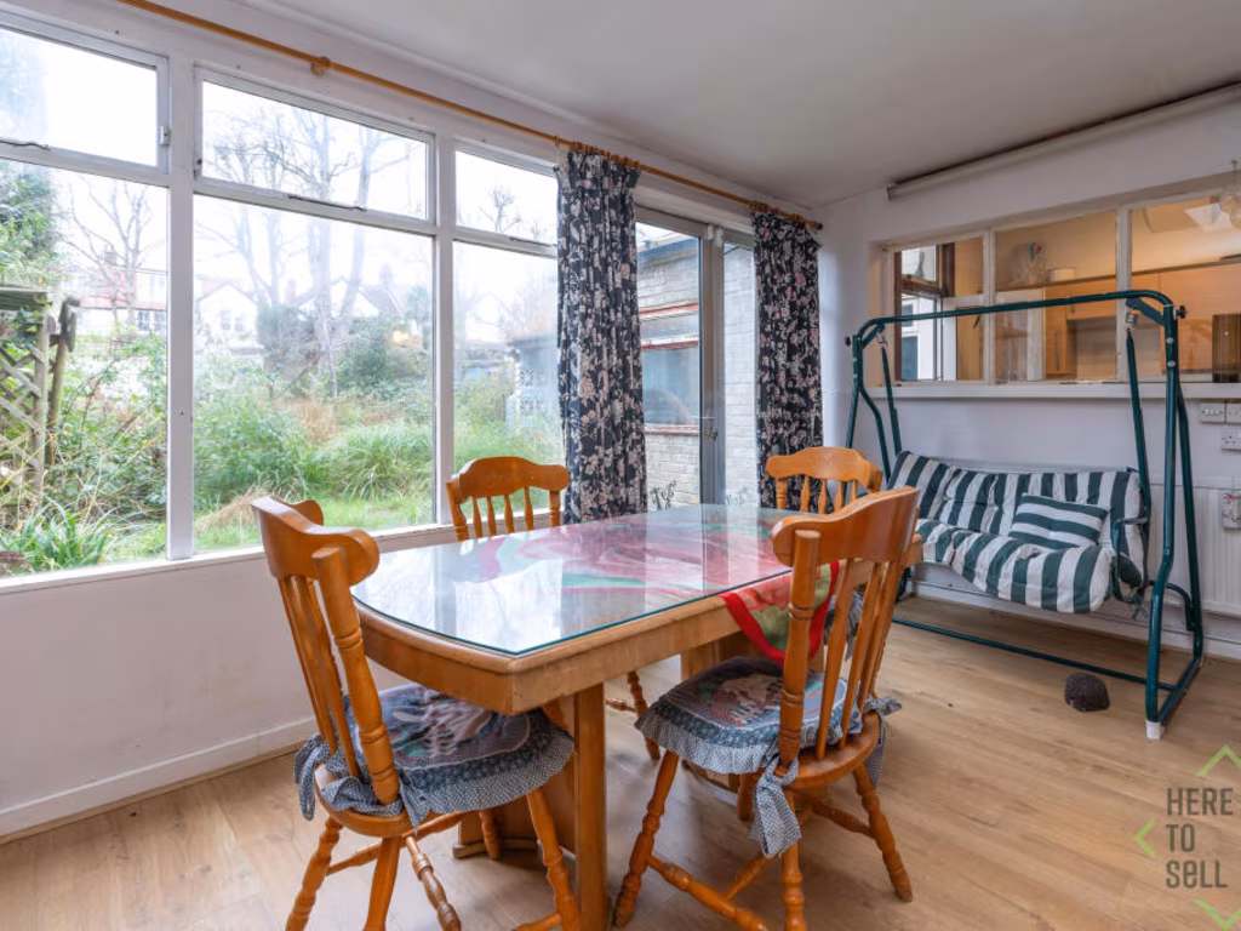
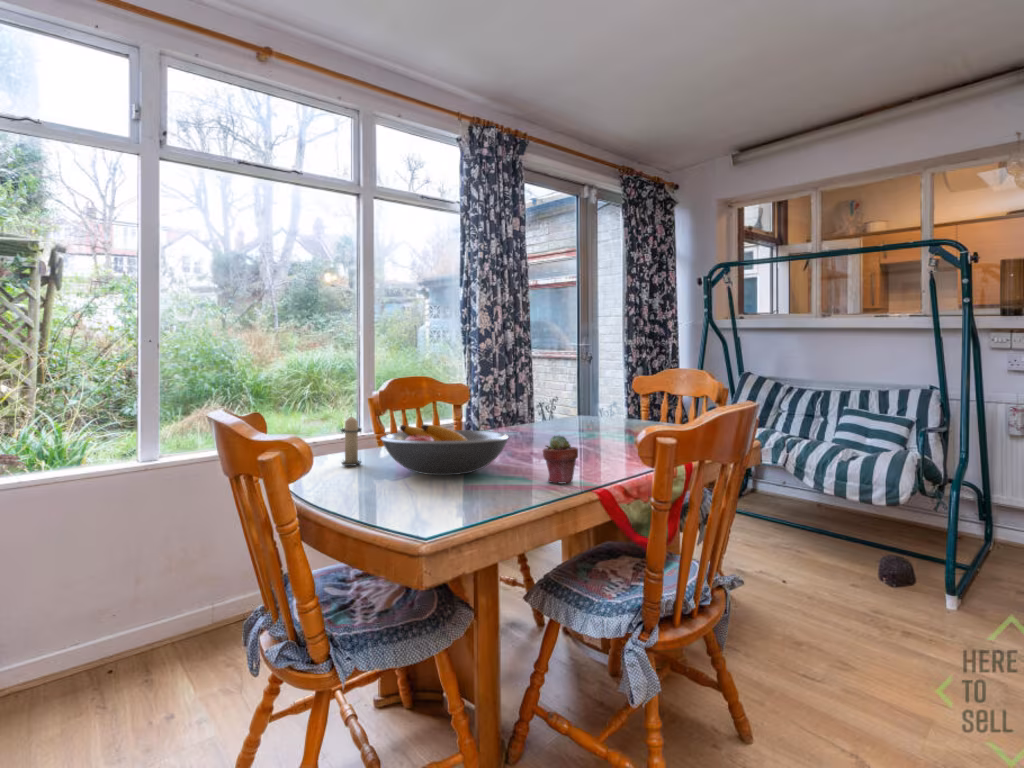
+ candle (351, 439)
+ fruit bowl (445, 448)
+ potted succulent (560, 458)
